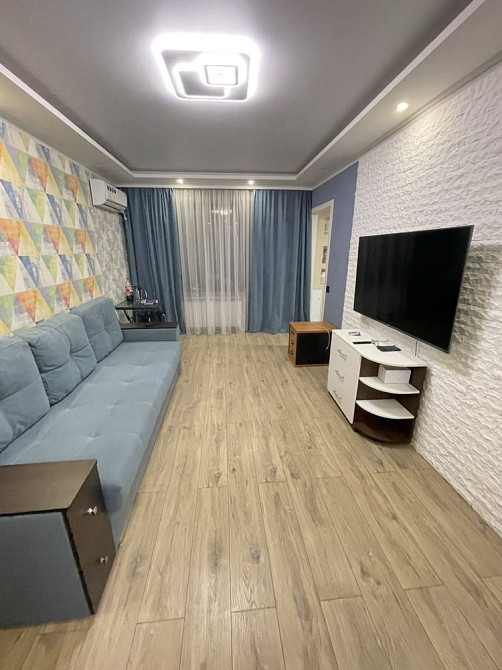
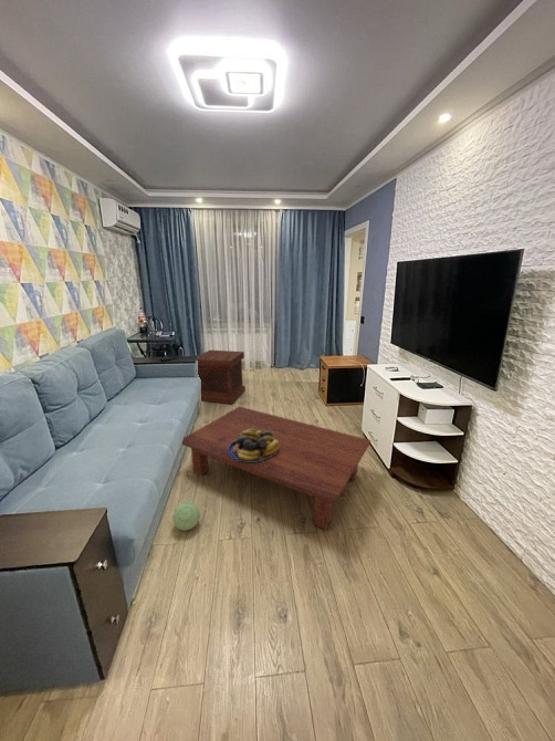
+ fruit bowl (252, 439)
+ coffee table (274, 457)
+ plush toy (186, 515)
+ side table (220, 375)
